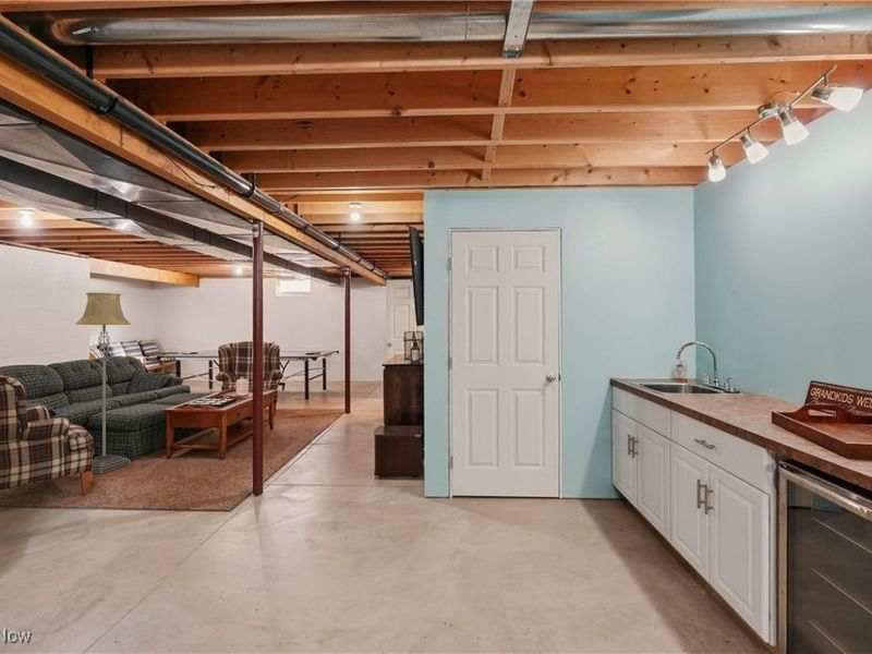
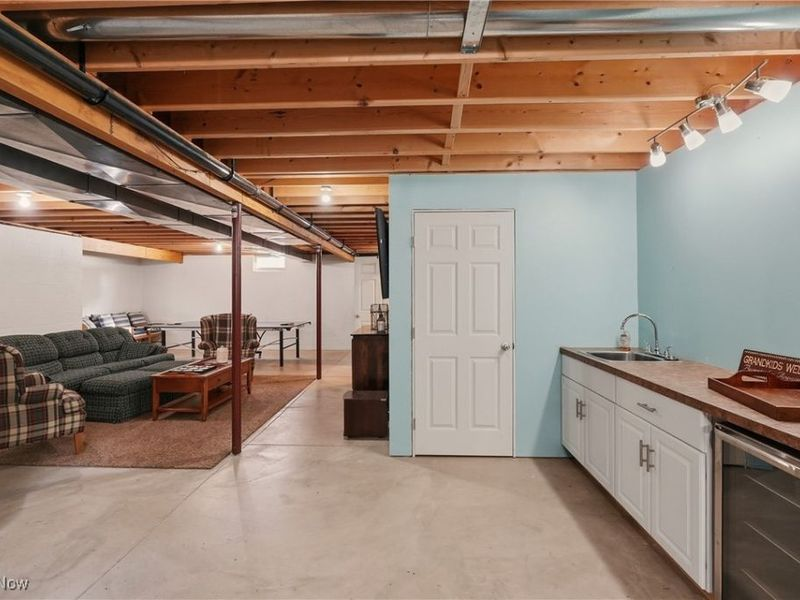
- floor lamp (104, 380)
